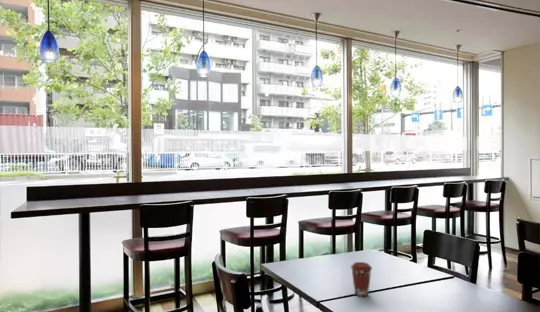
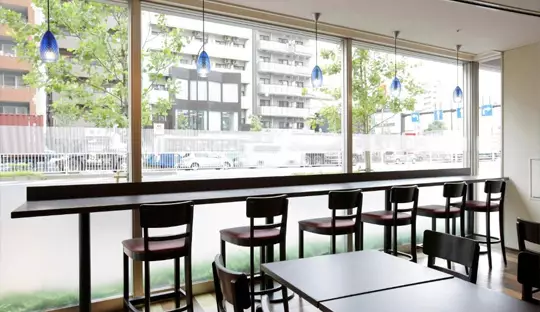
- coffee cup (361, 279)
